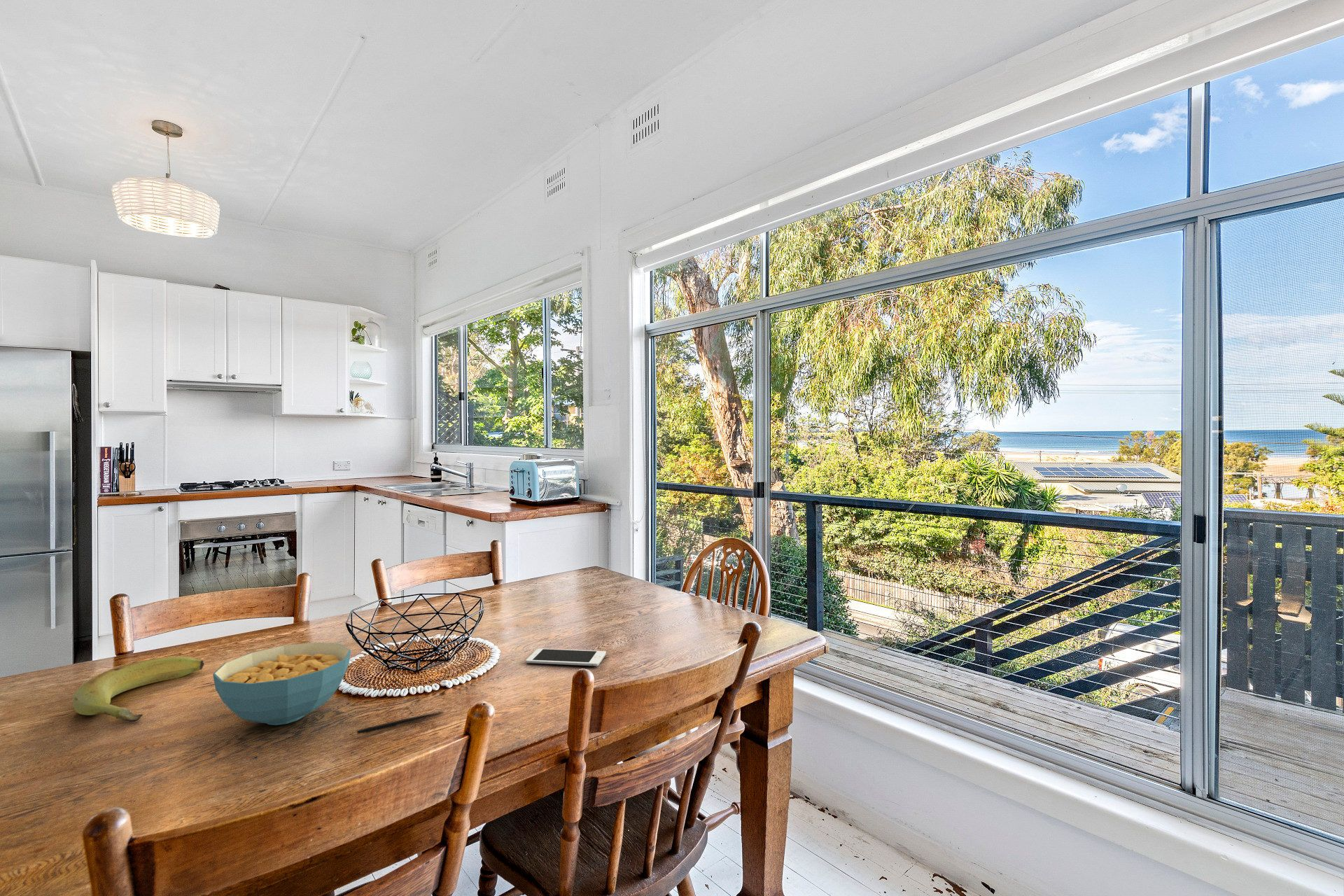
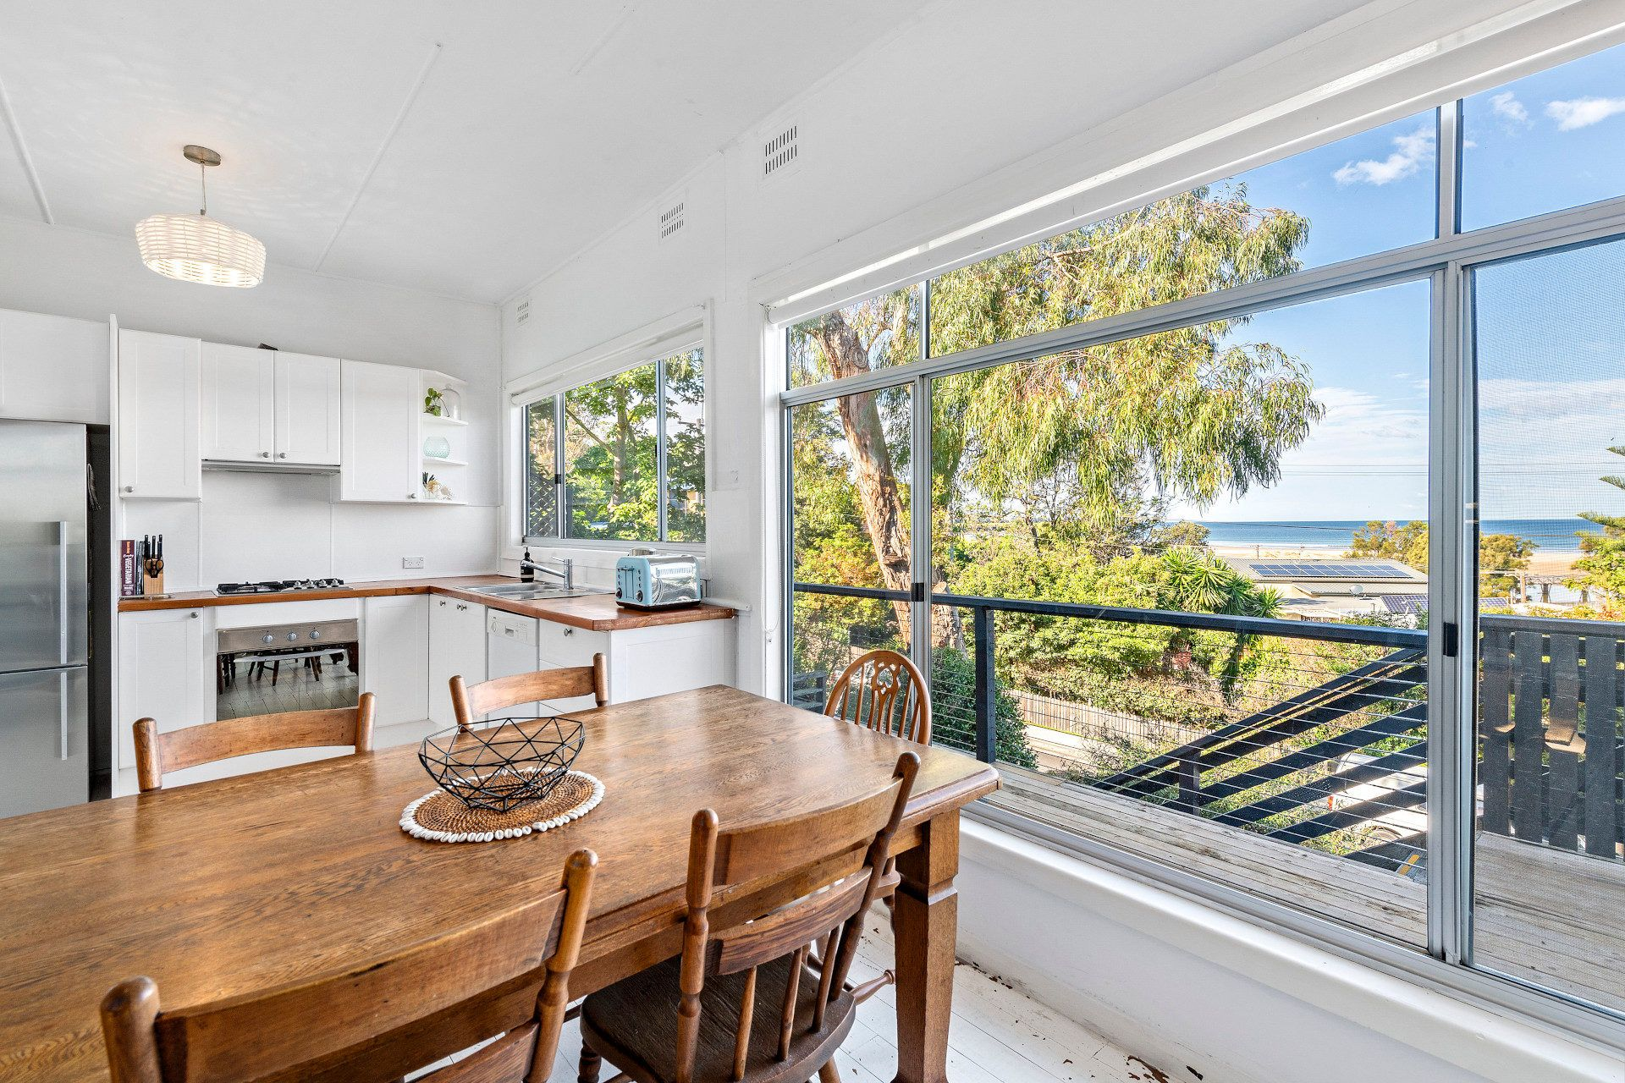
- pen (402, 721)
- cell phone (566, 657)
- banana (141, 685)
- cereal bowl (286, 689)
